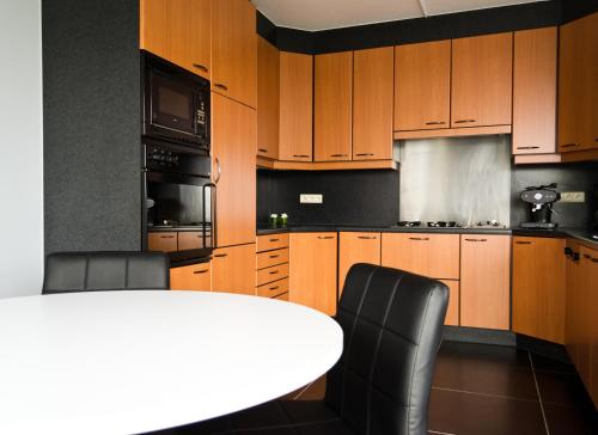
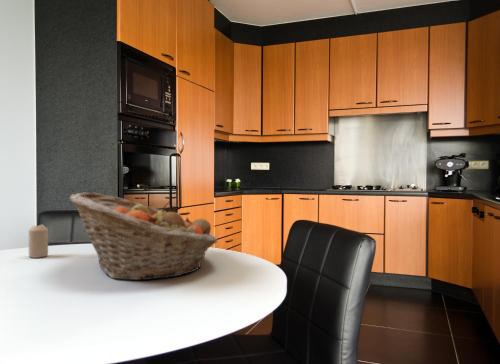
+ candle (38, 240)
+ fruit basket (145, 229)
